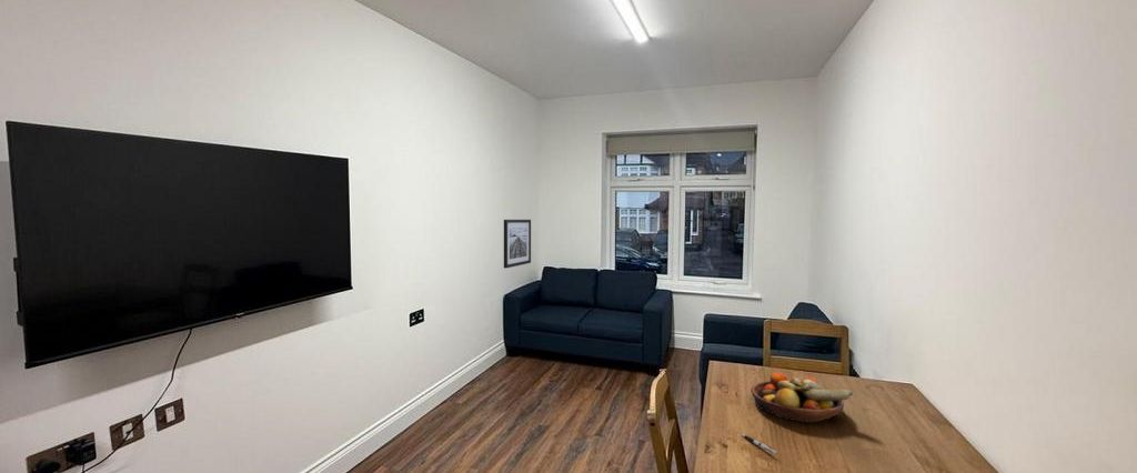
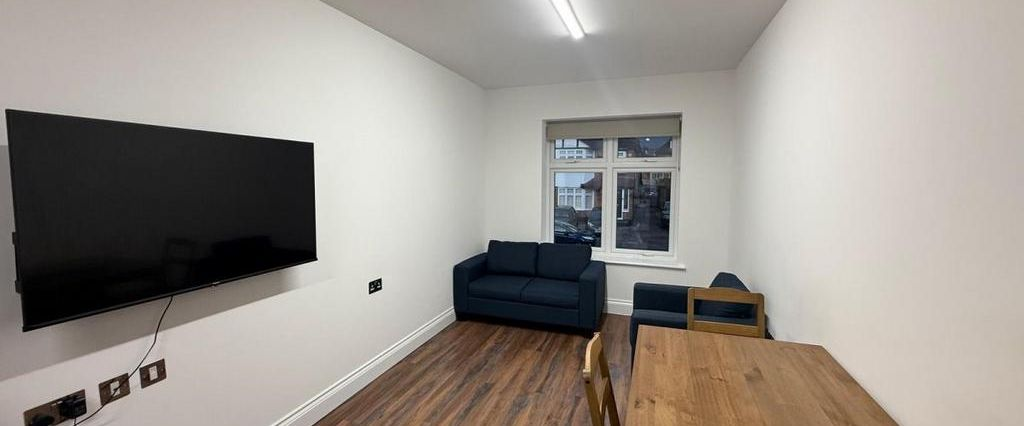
- pen (757, 443)
- wall art (517, 242)
- fruit bowl (796, 391)
